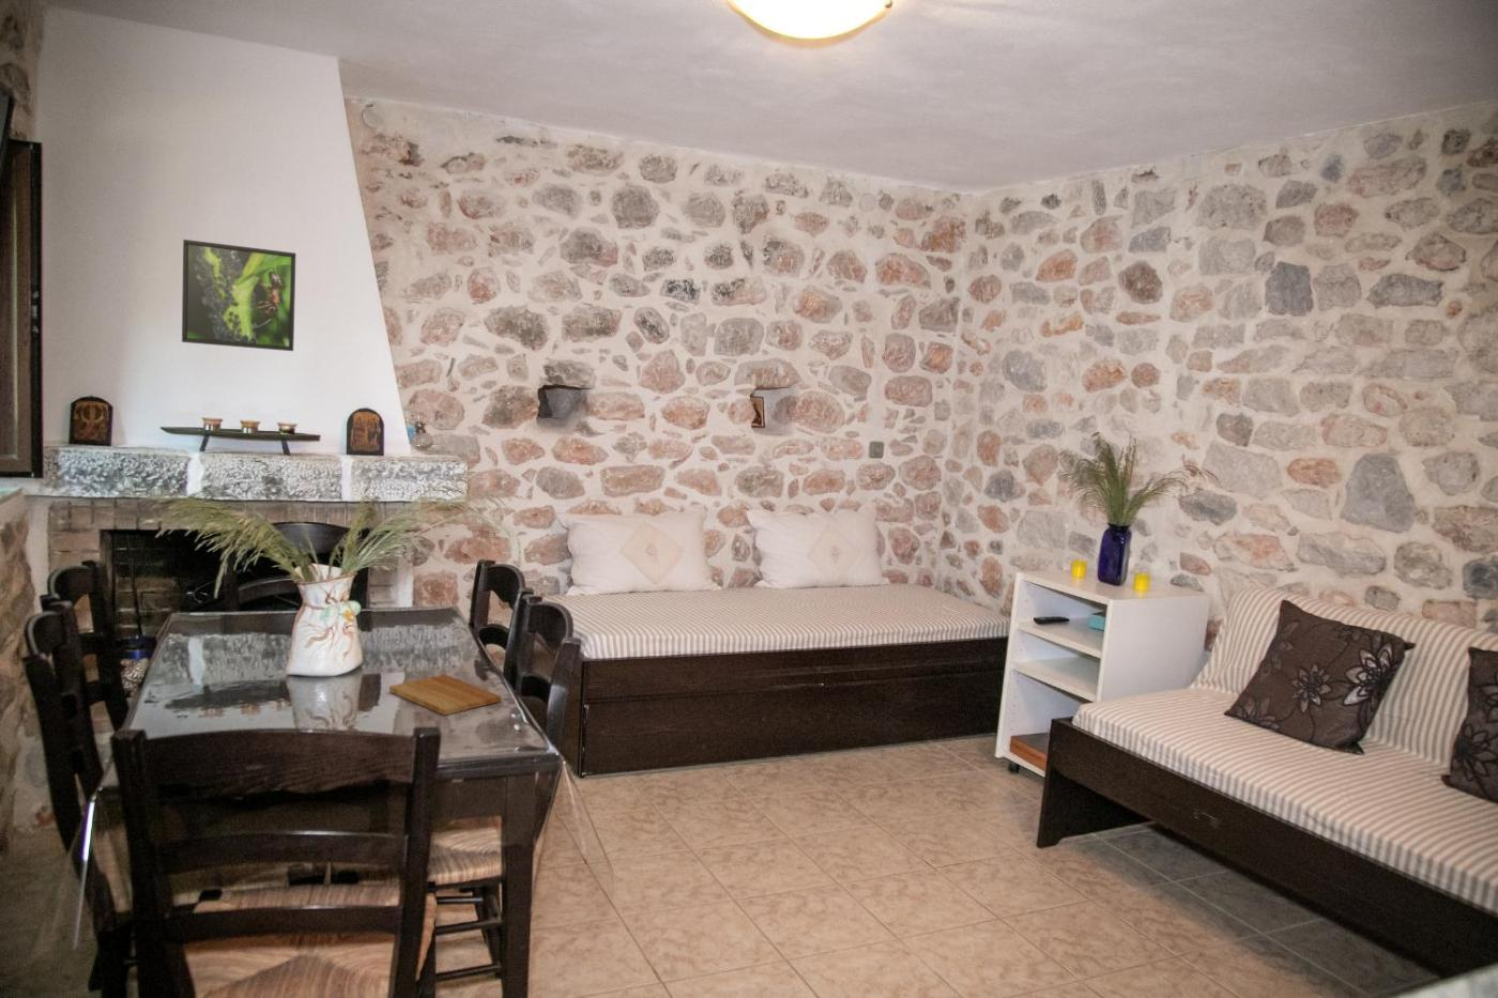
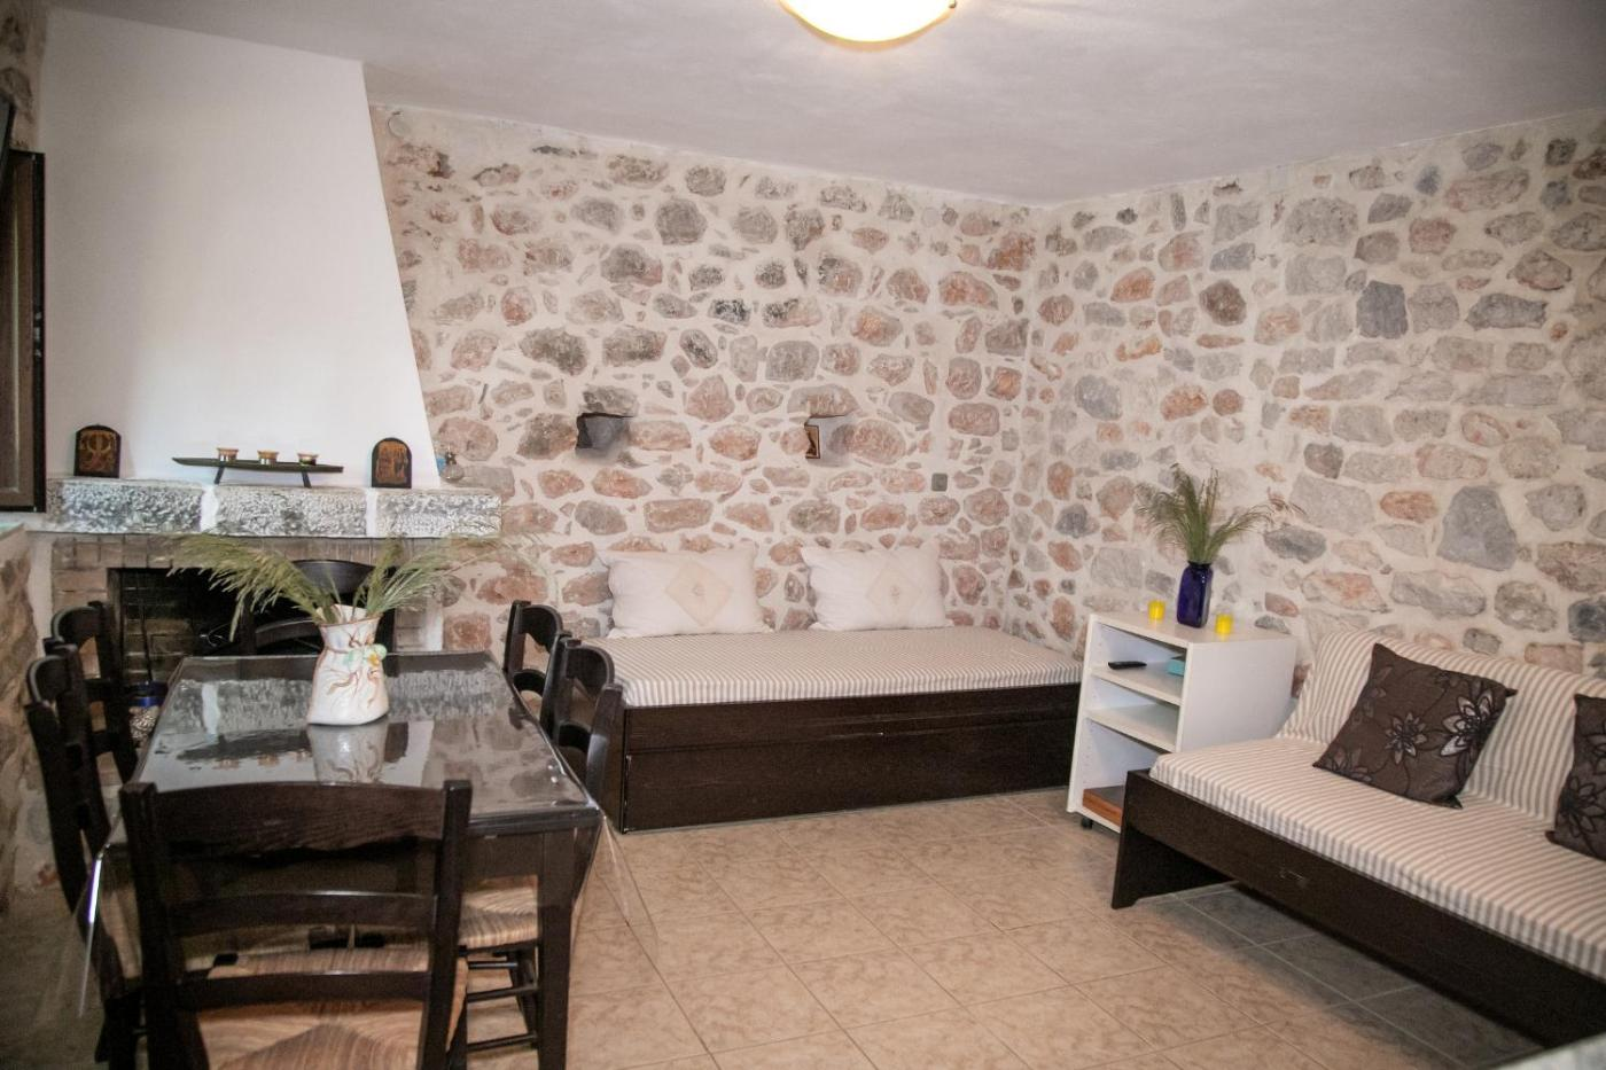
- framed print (239, 296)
- cutting board (444, 693)
